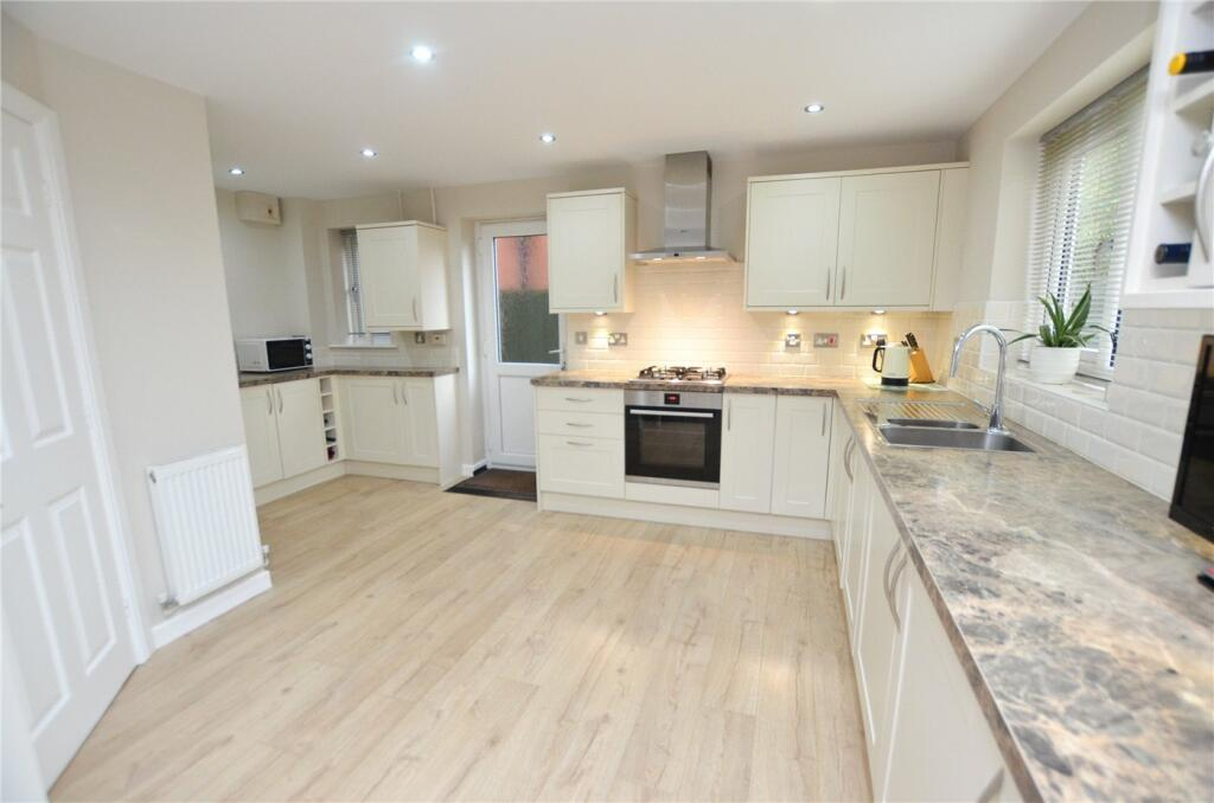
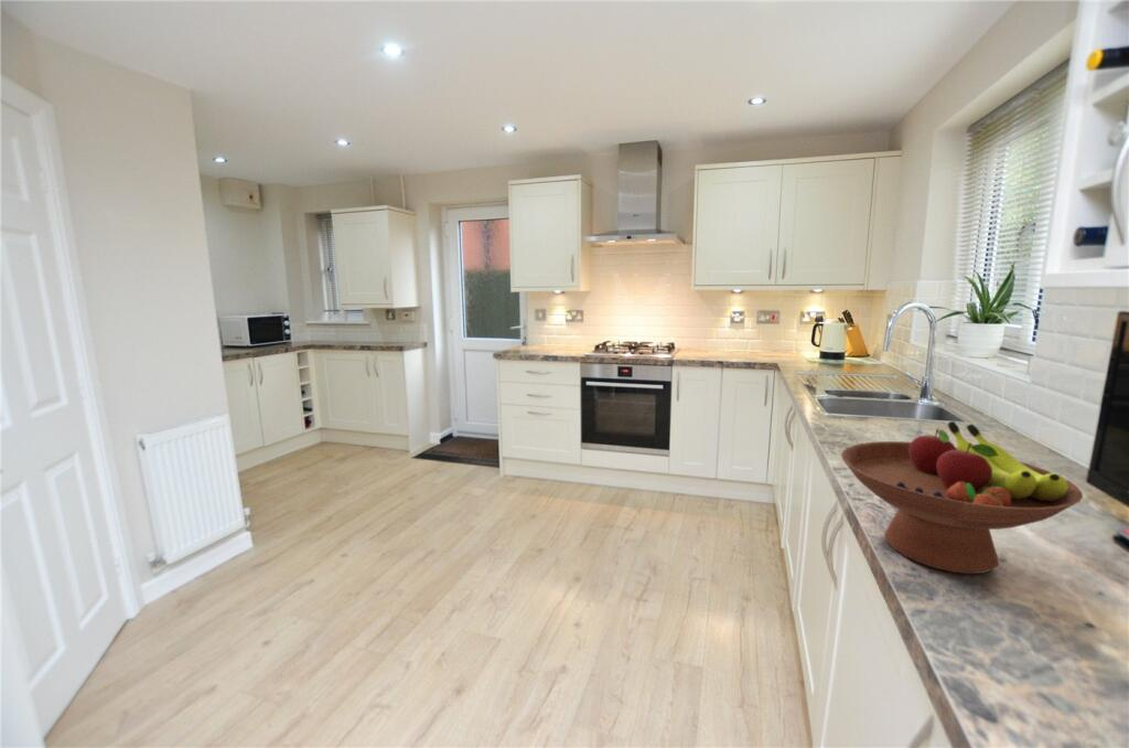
+ fruit bowl (944, 494)
